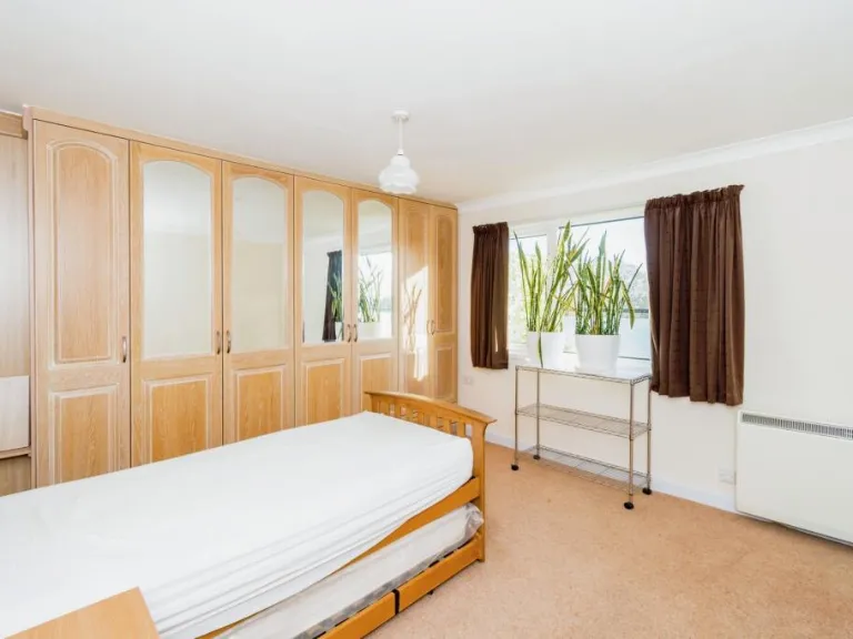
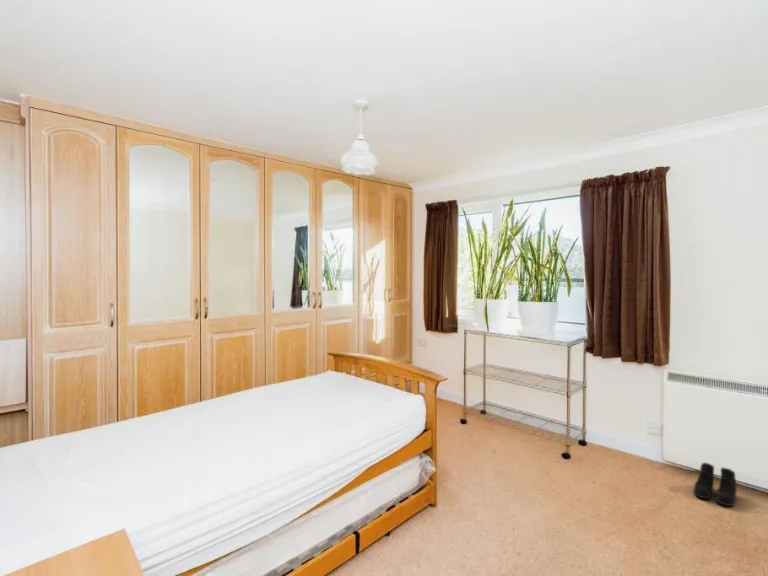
+ boots (713, 481)
